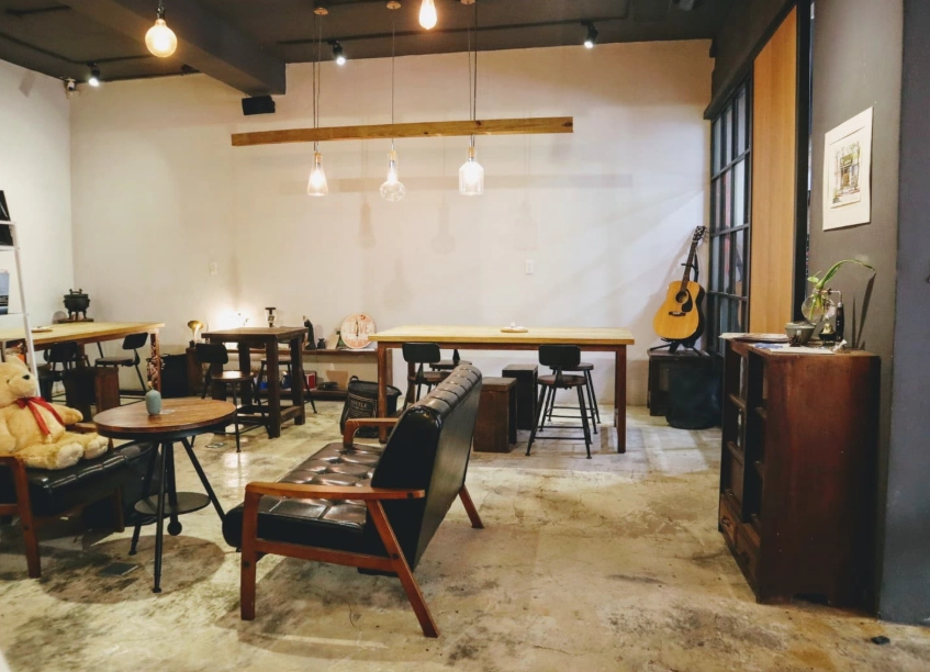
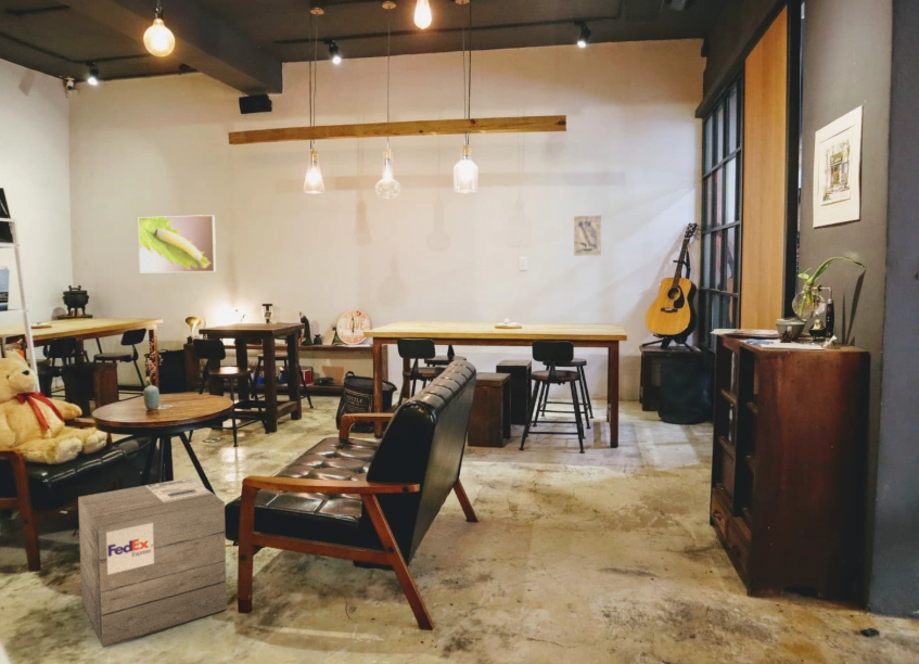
+ wooden crate (152, 552)
+ wall art (587, 235)
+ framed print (177, 244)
